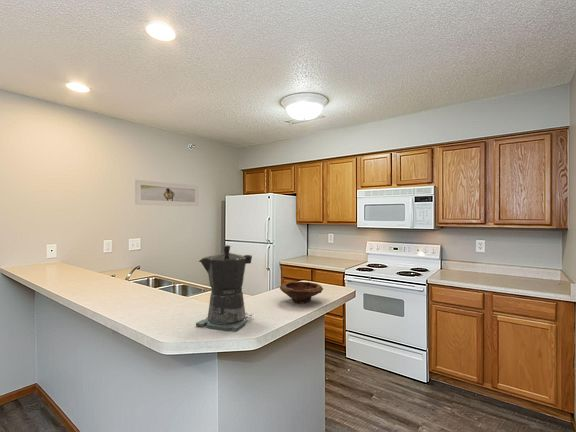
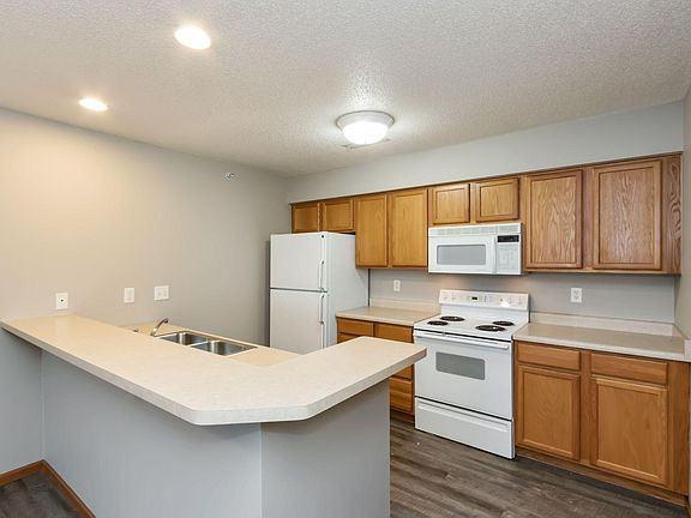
- bowl (301, 292)
- coffee maker (227, 283)
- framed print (169, 194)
